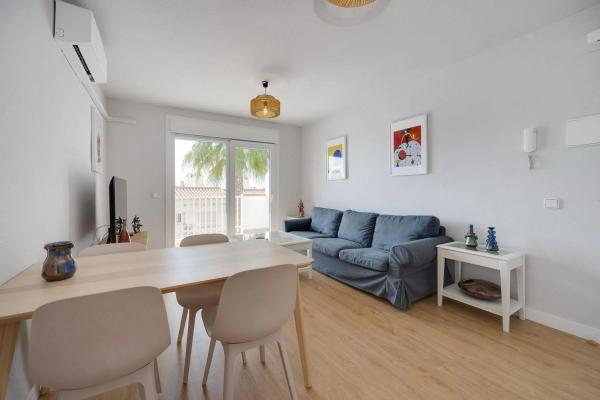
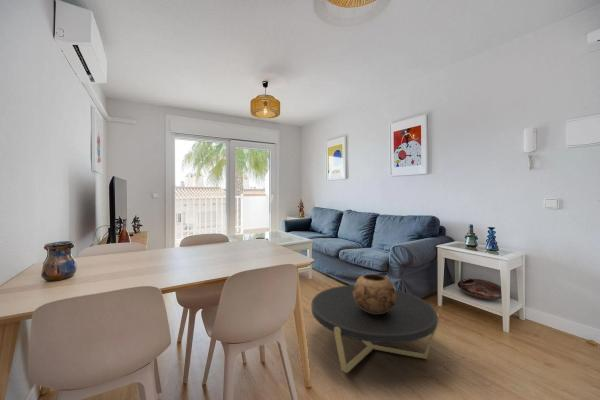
+ coffee table (370, 326)
+ decorative bowl (374, 293)
